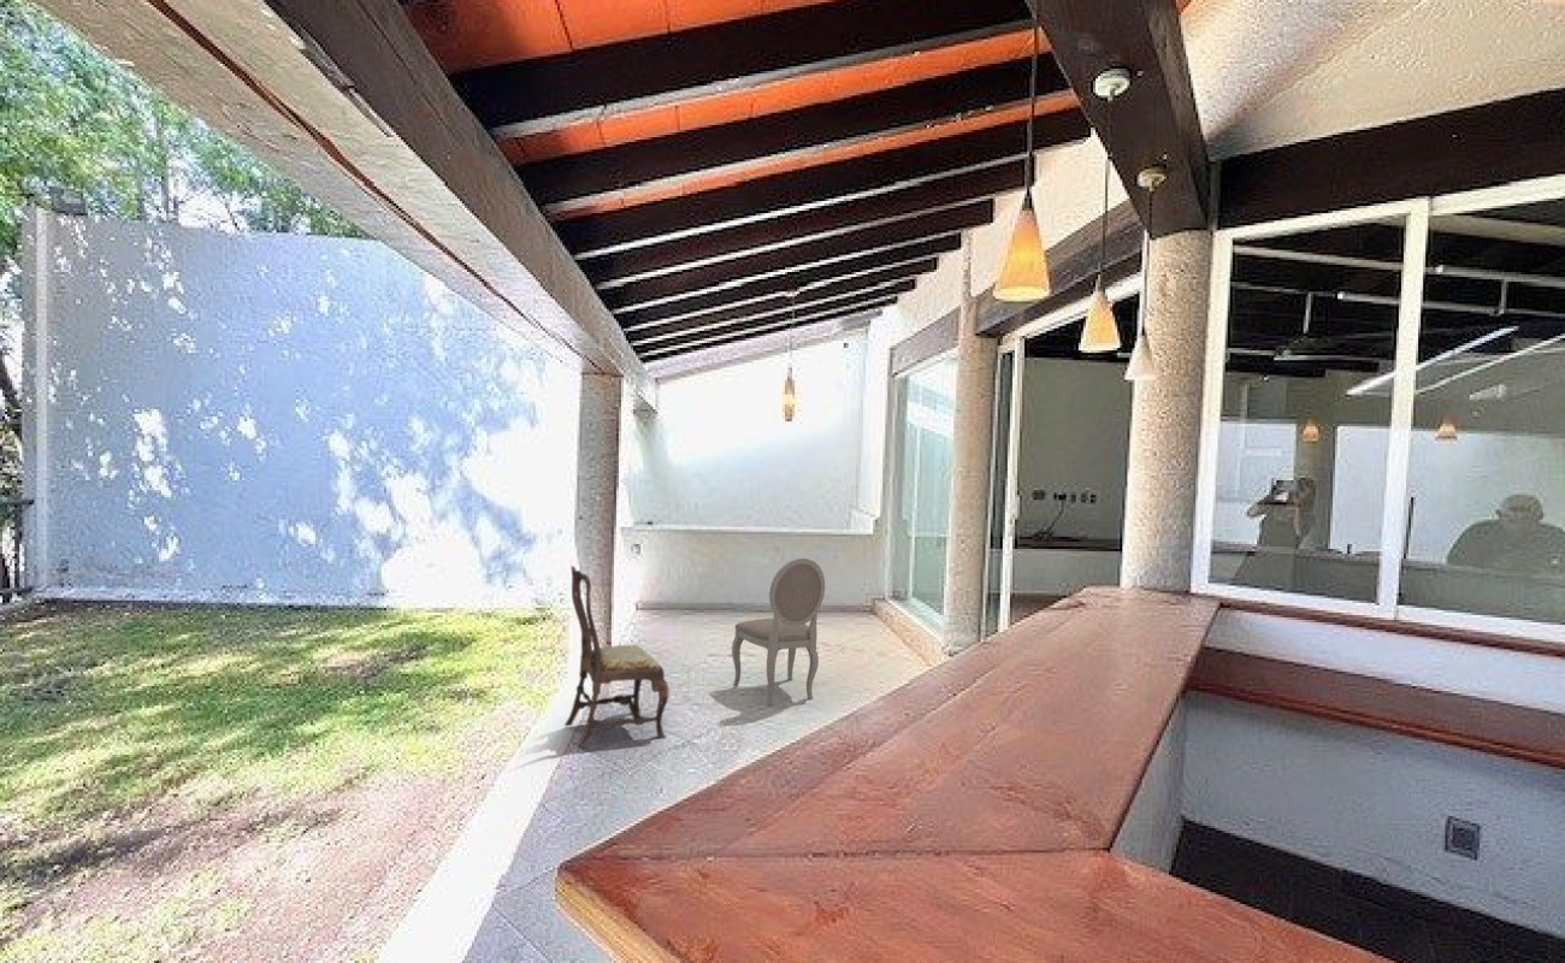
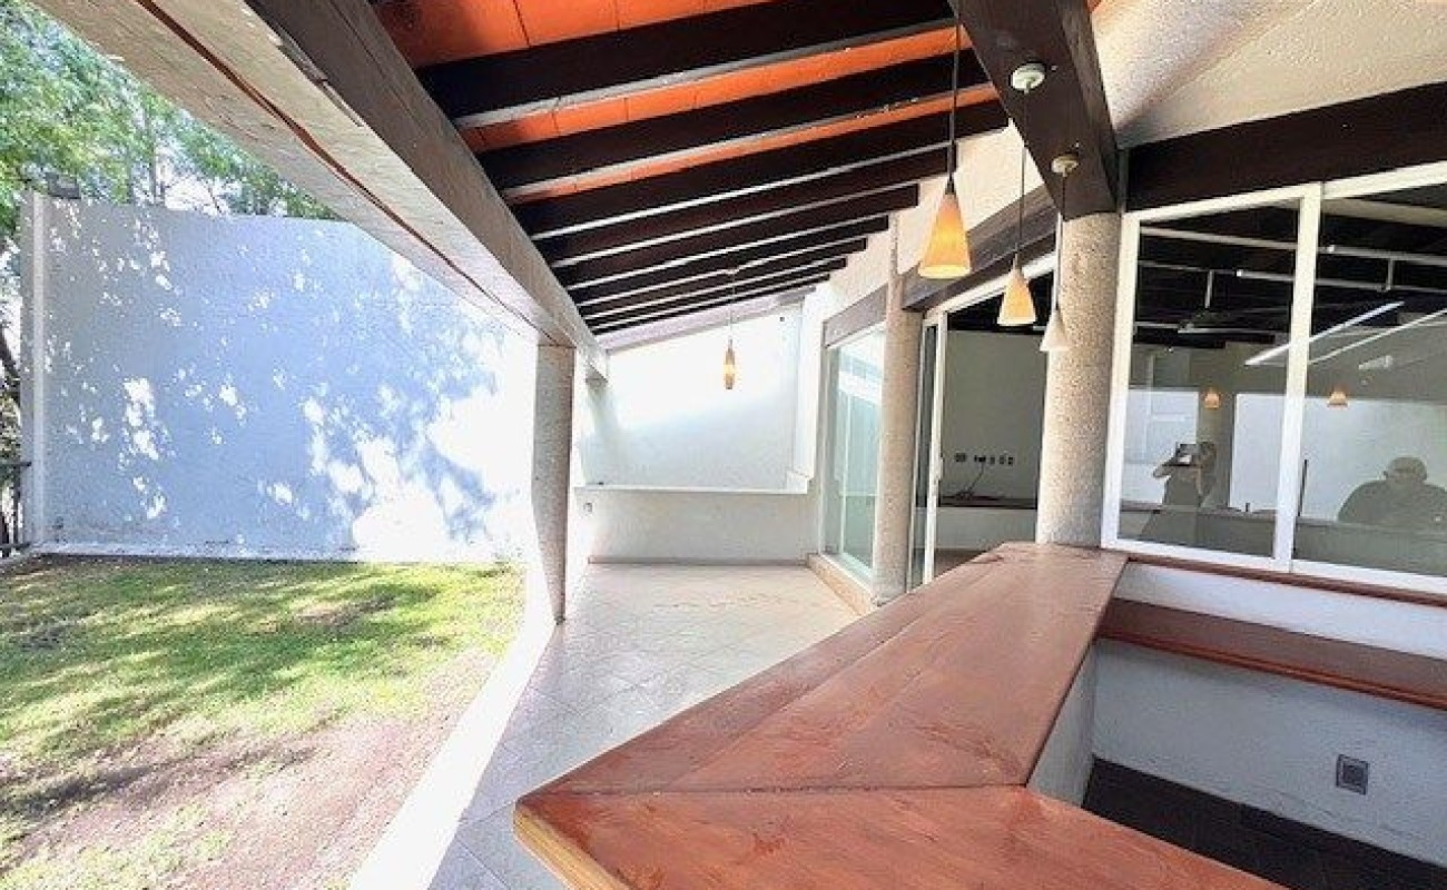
- dining chair (778, 621)
- dining chair (616, 649)
